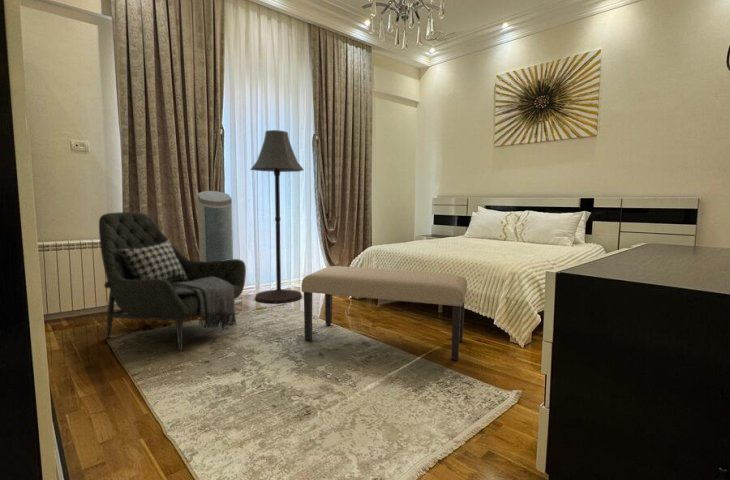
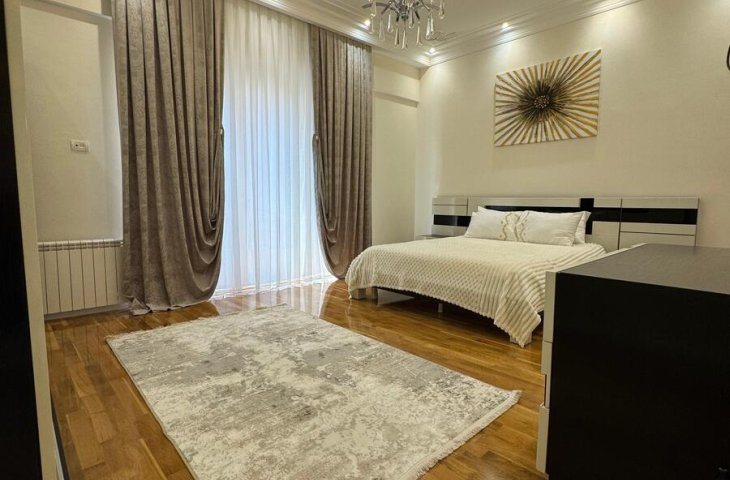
- bench (387, 299)
- air purifier (216, 248)
- floor lamp (277, 216)
- armchair (173, 273)
